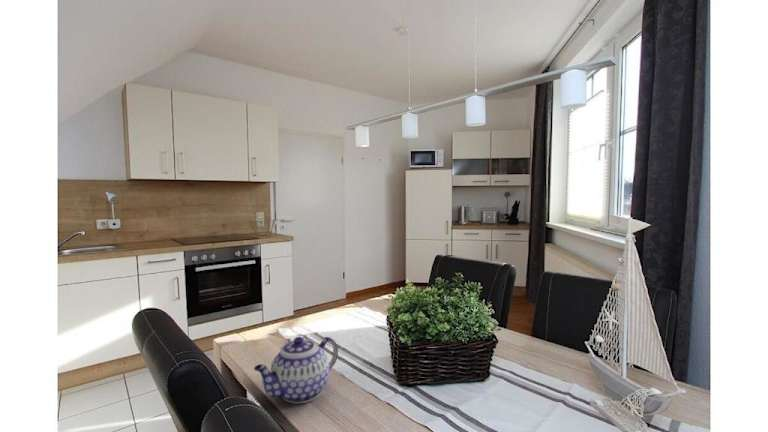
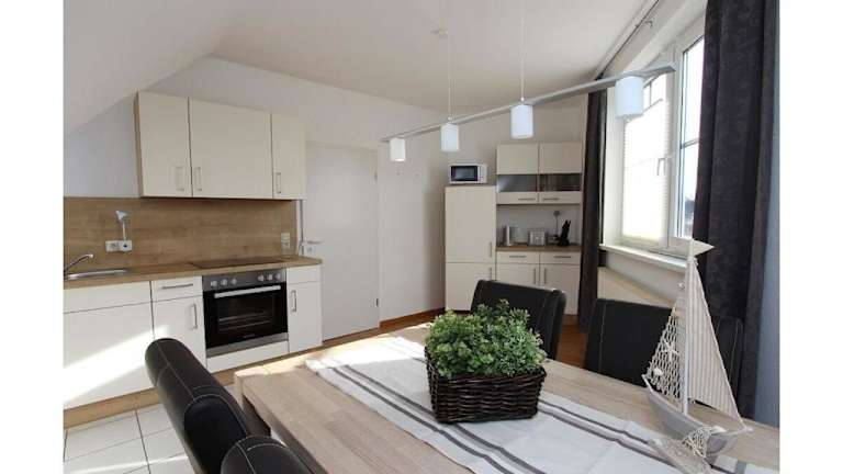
- teapot (299, 365)
